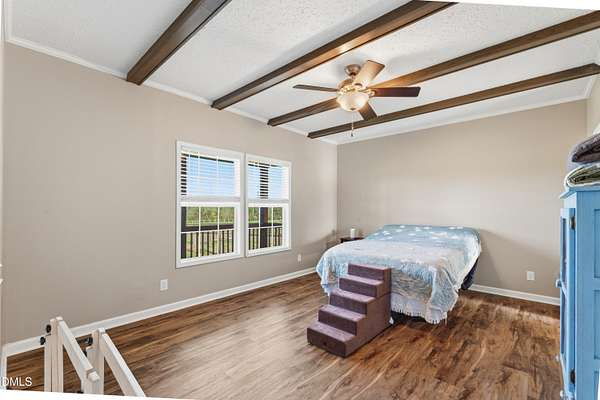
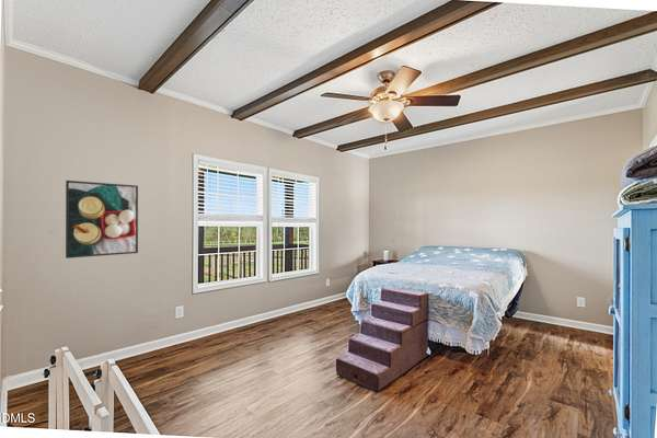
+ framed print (104, 219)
